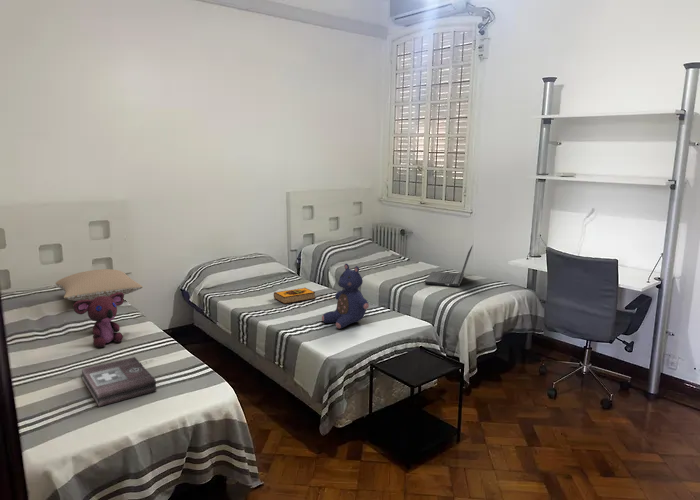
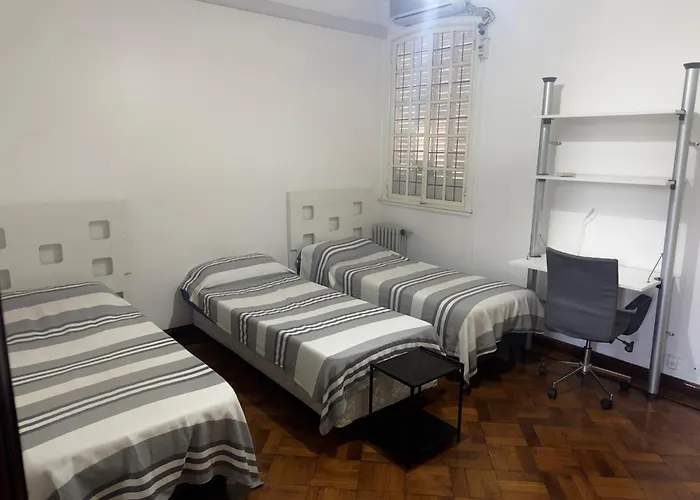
- hardback book (294, 295)
- teddy bear (344, 294)
- laptop computer (449, 273)
- first aid kit (118, 379)
- teddy bear (104, 320)
- pillow (98, 285)
